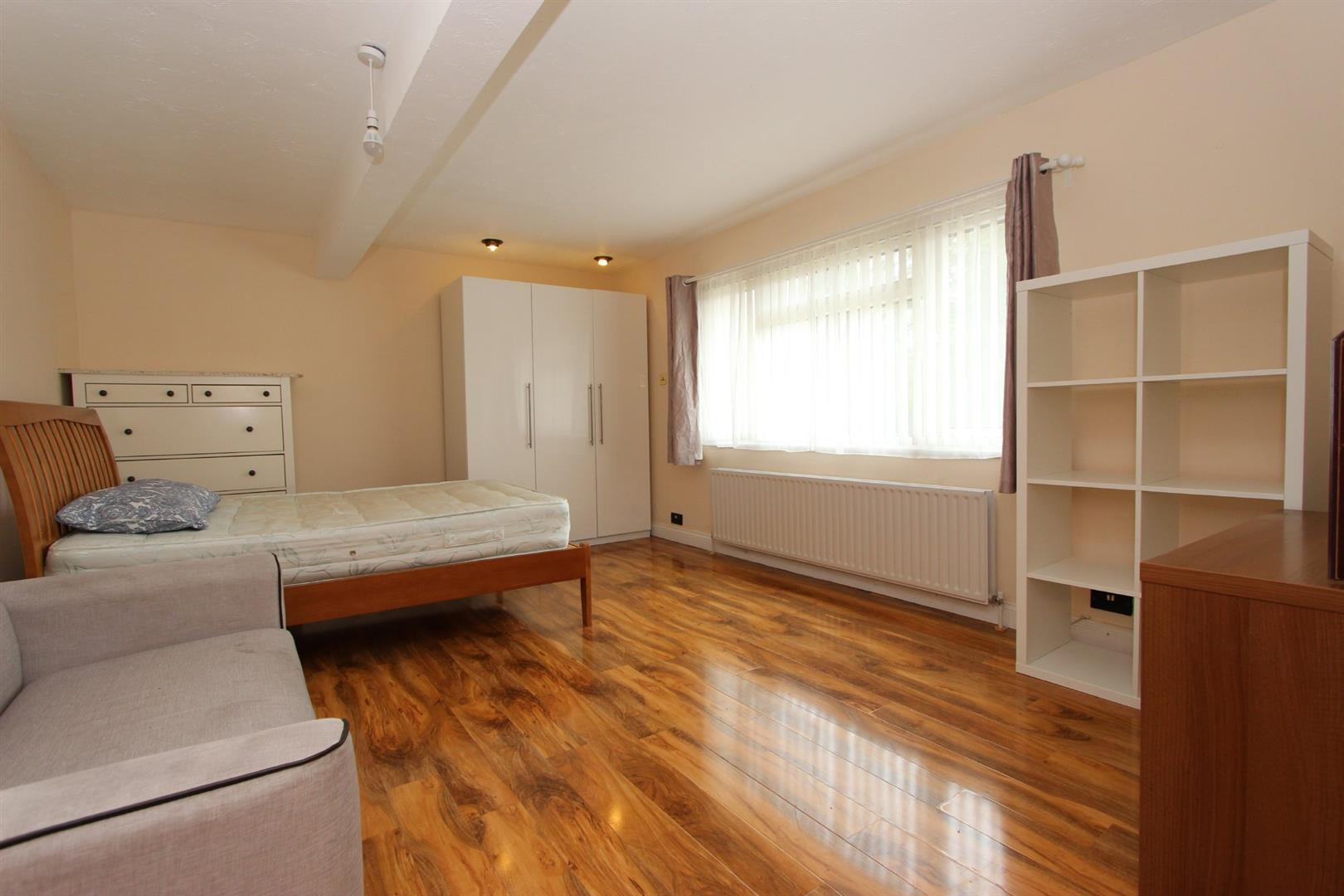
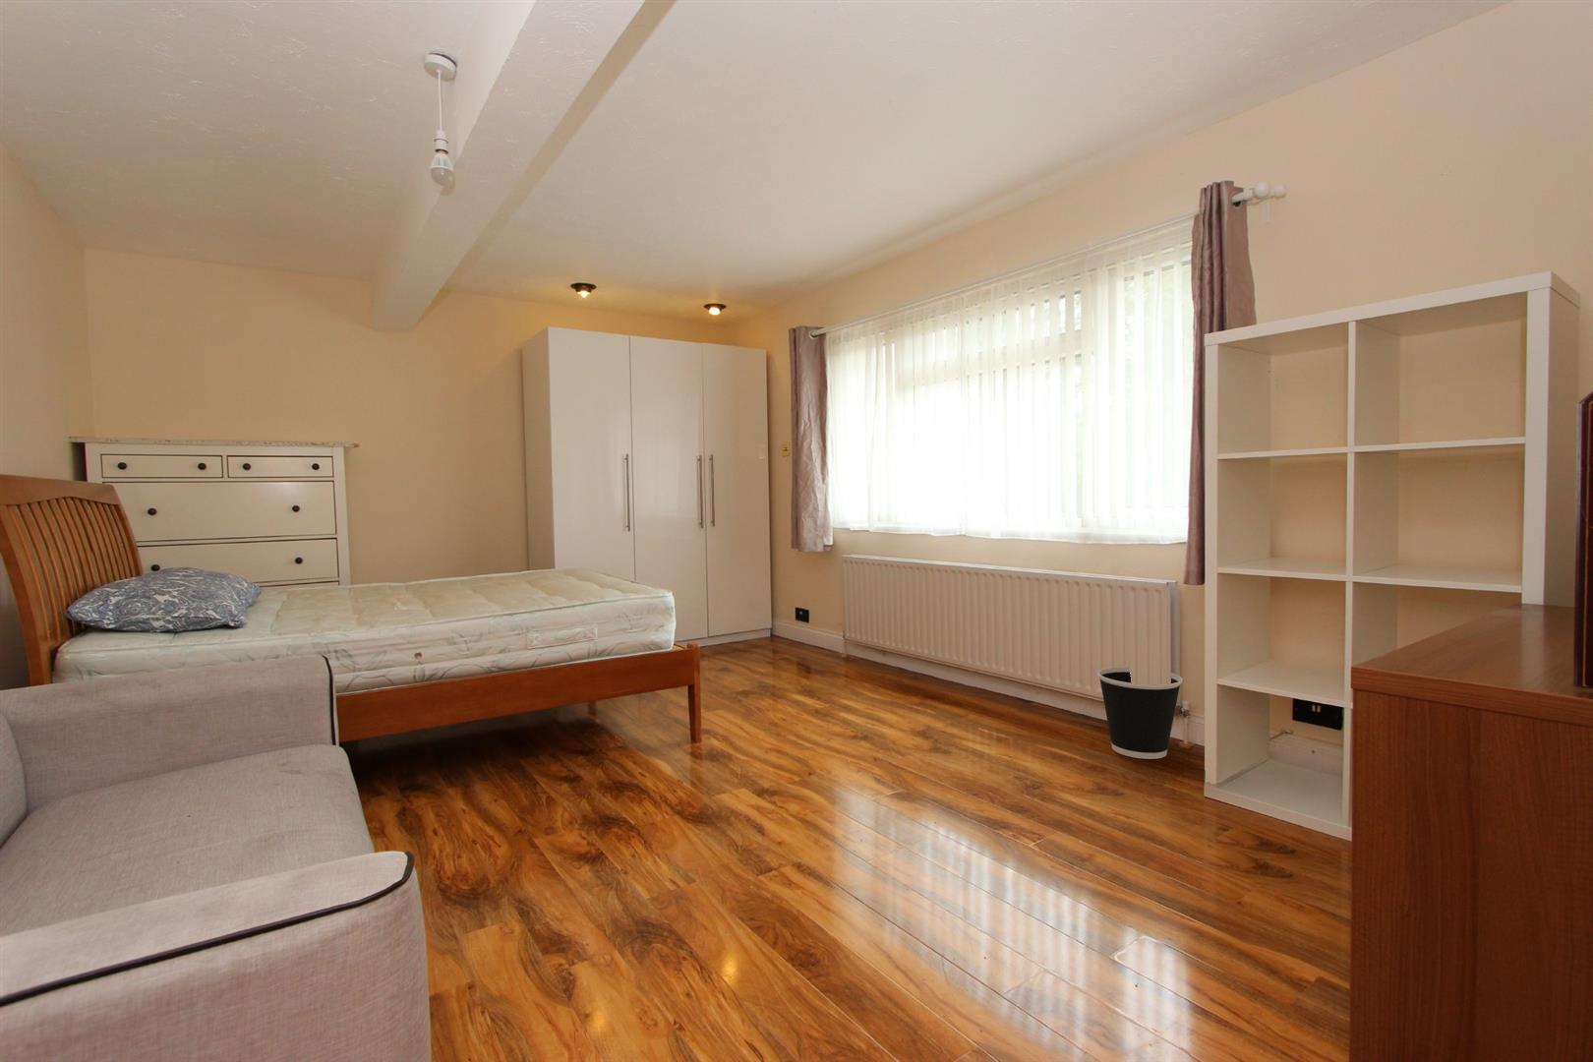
+ wastebasket (1139, 712)
